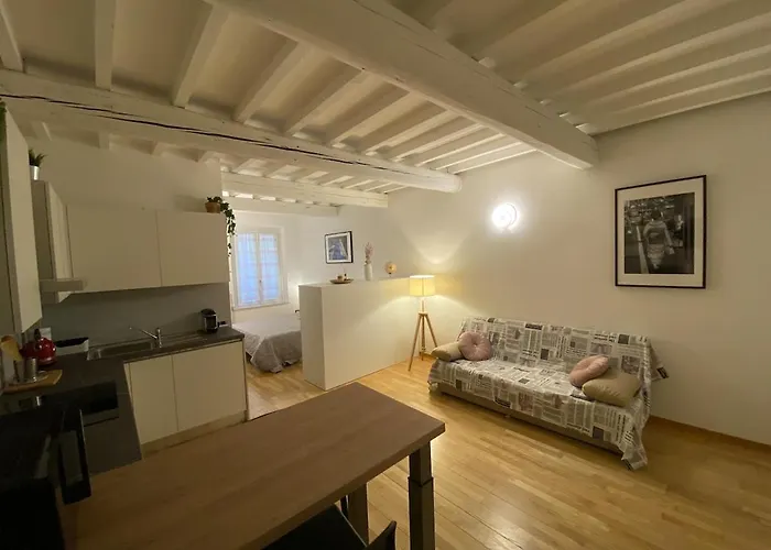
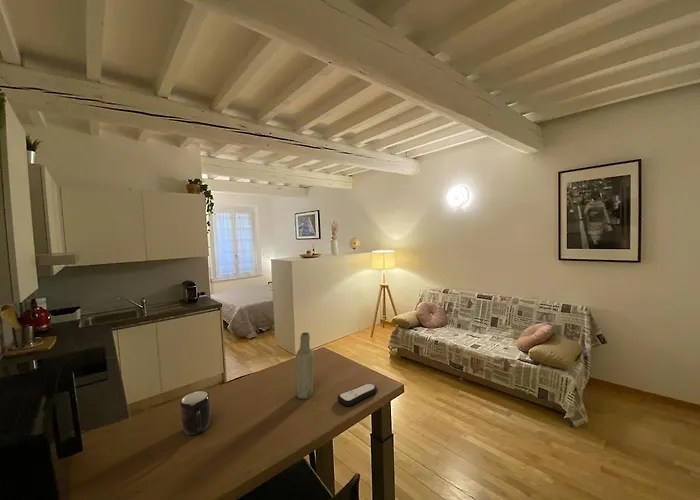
+ remote control (358, 393)
+ bottle (304, 364)
+ mug (196, 414)
